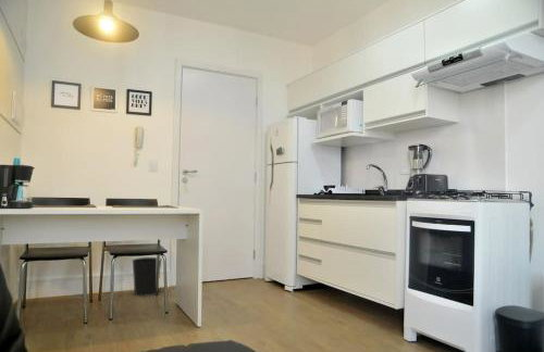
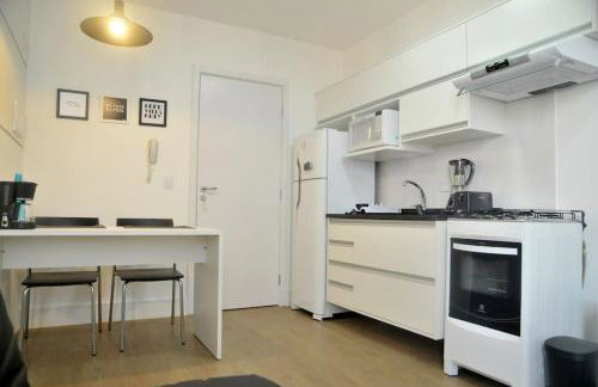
- wastebasket (146, 276)
